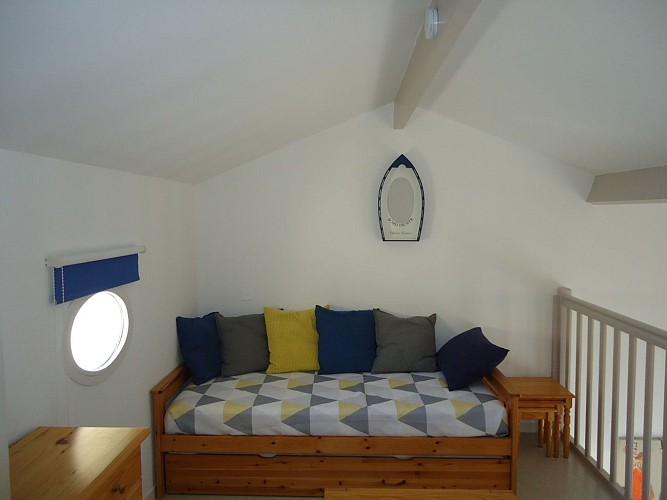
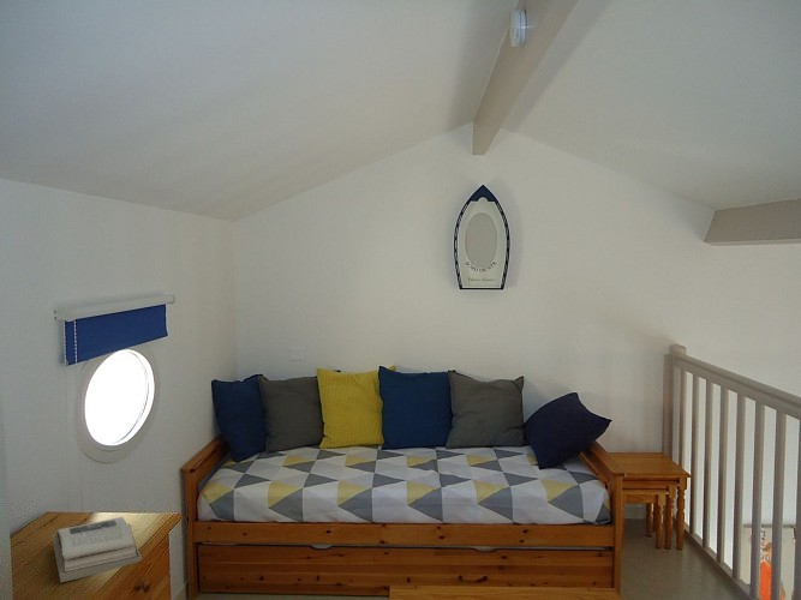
+ book (95, 539)
